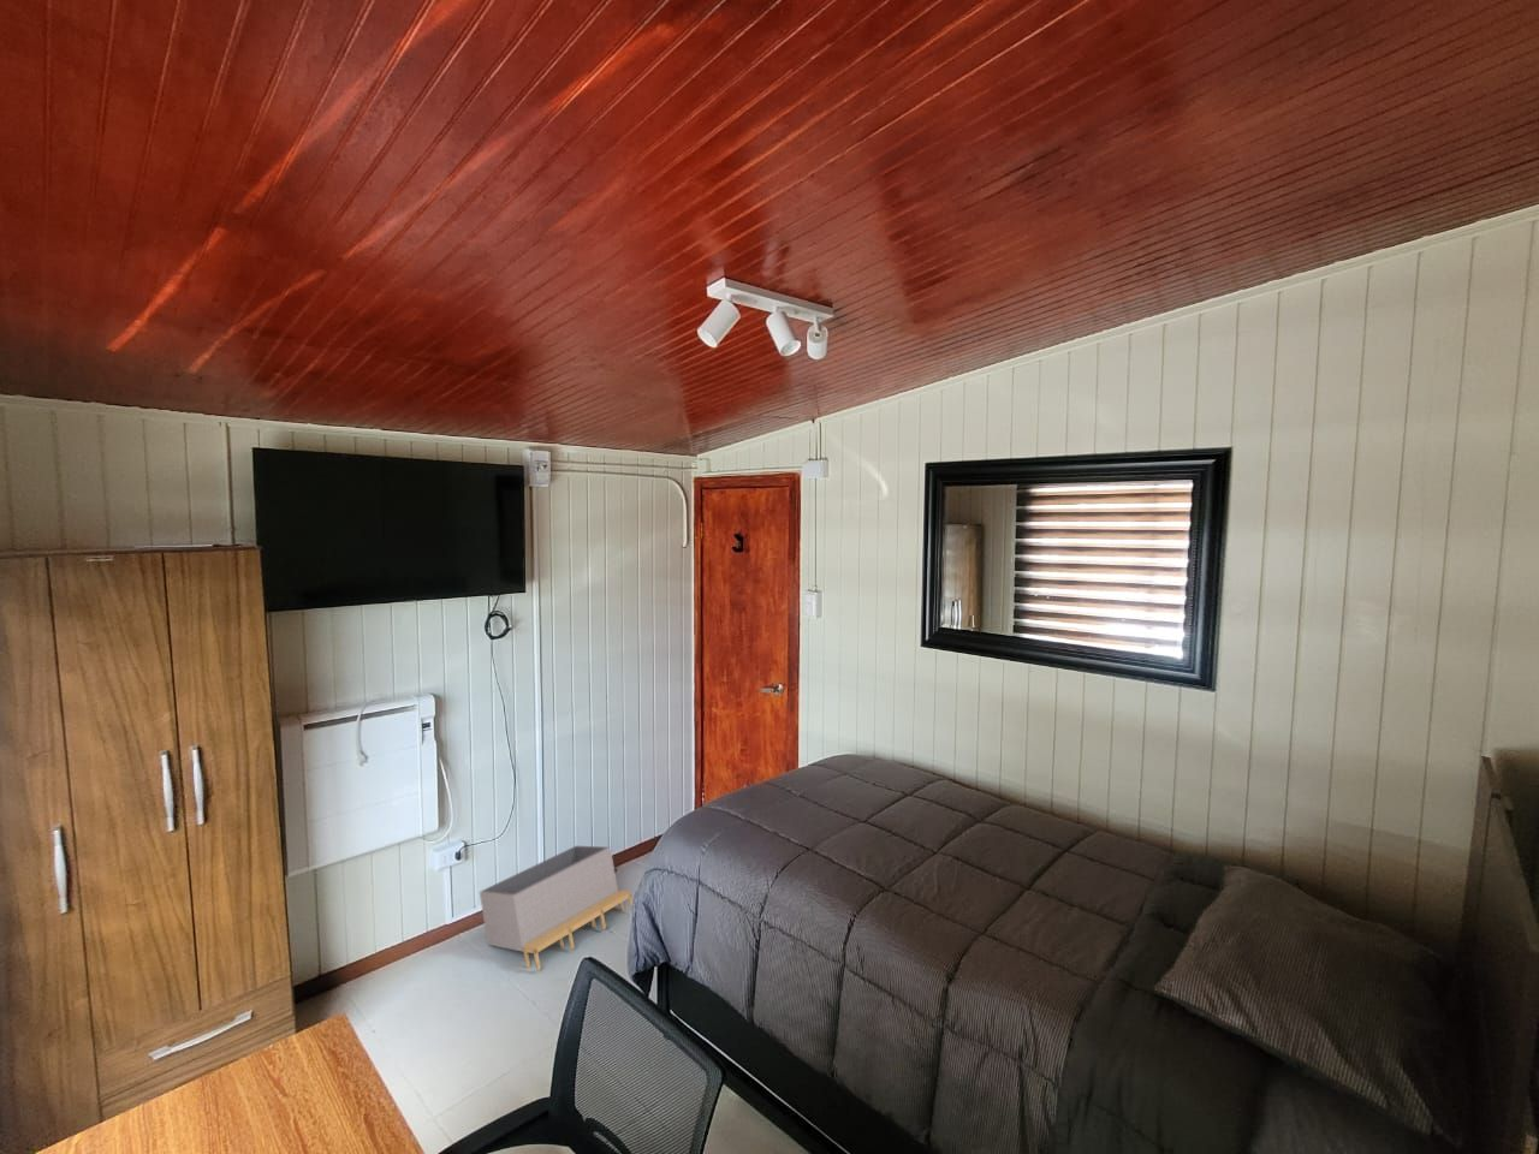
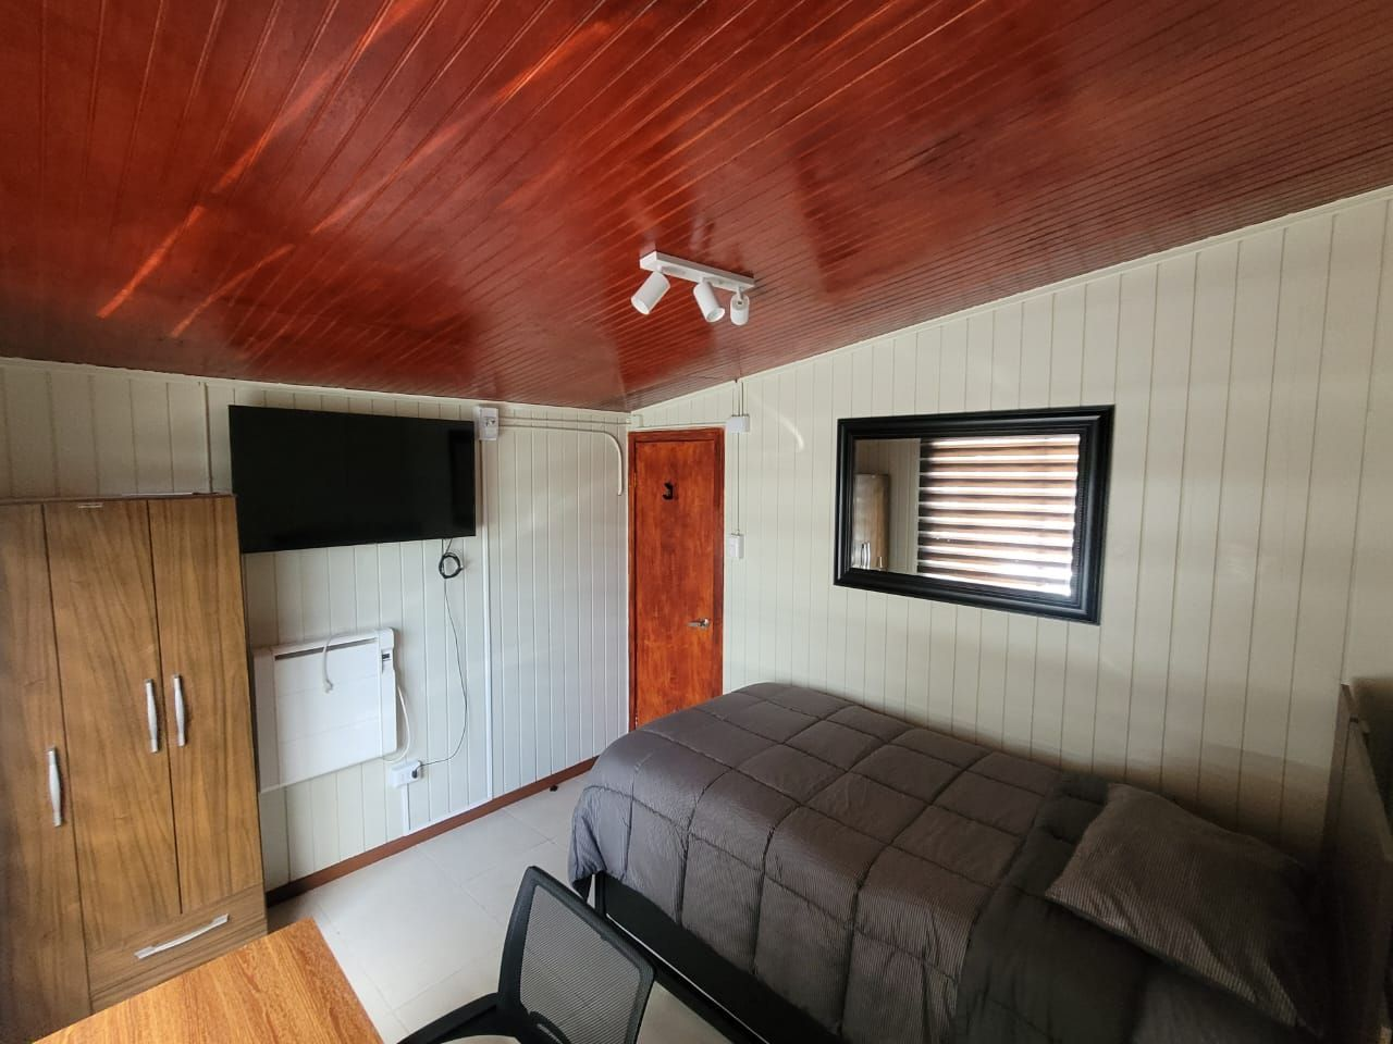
- storage bin (559, 897)
